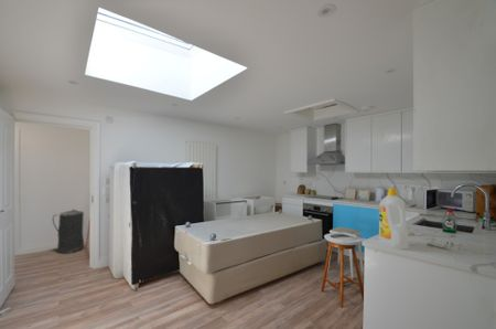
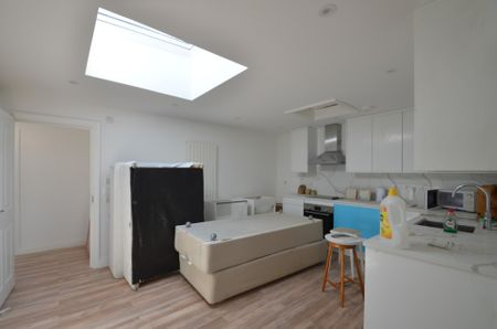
- trash can (68, 230)
